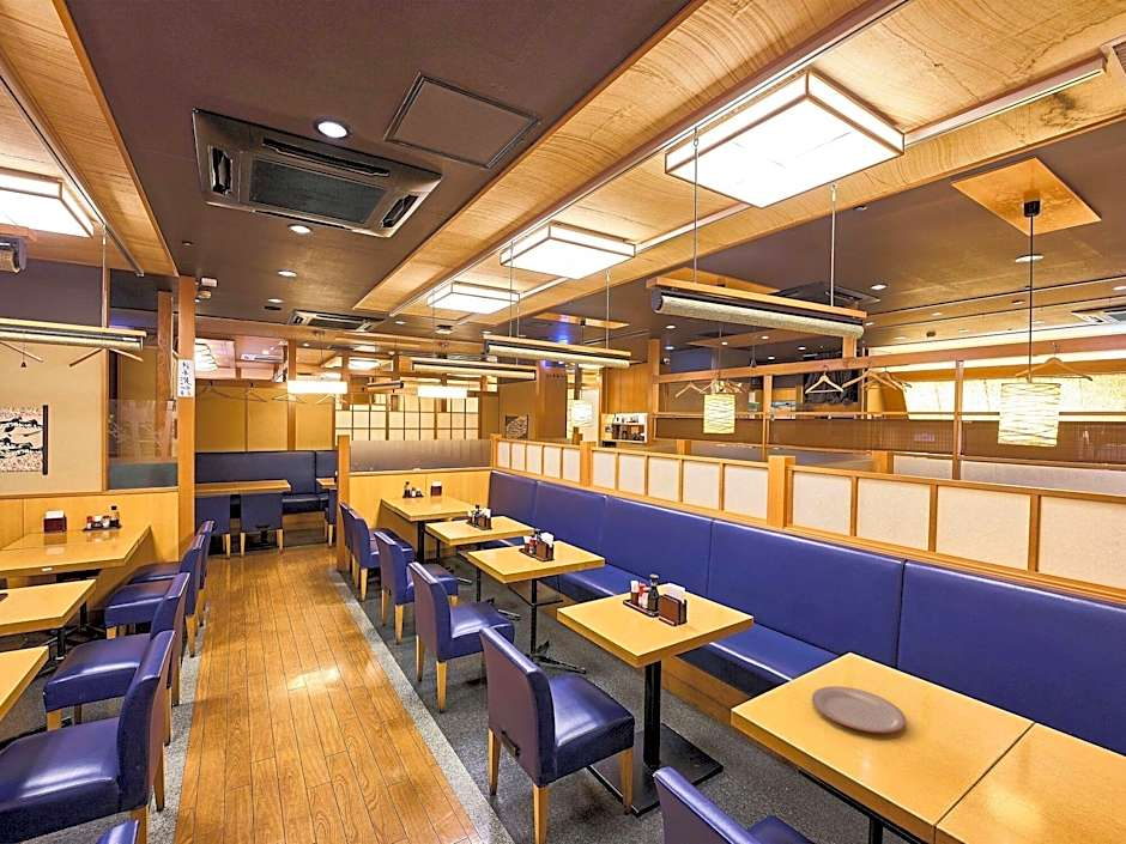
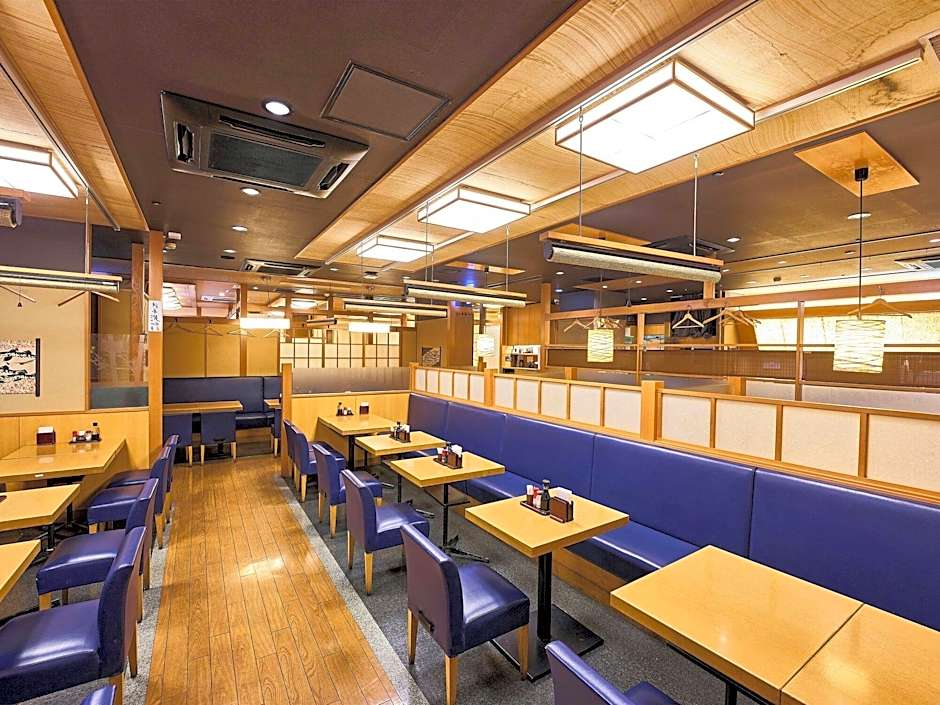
- plate (856, 710)
